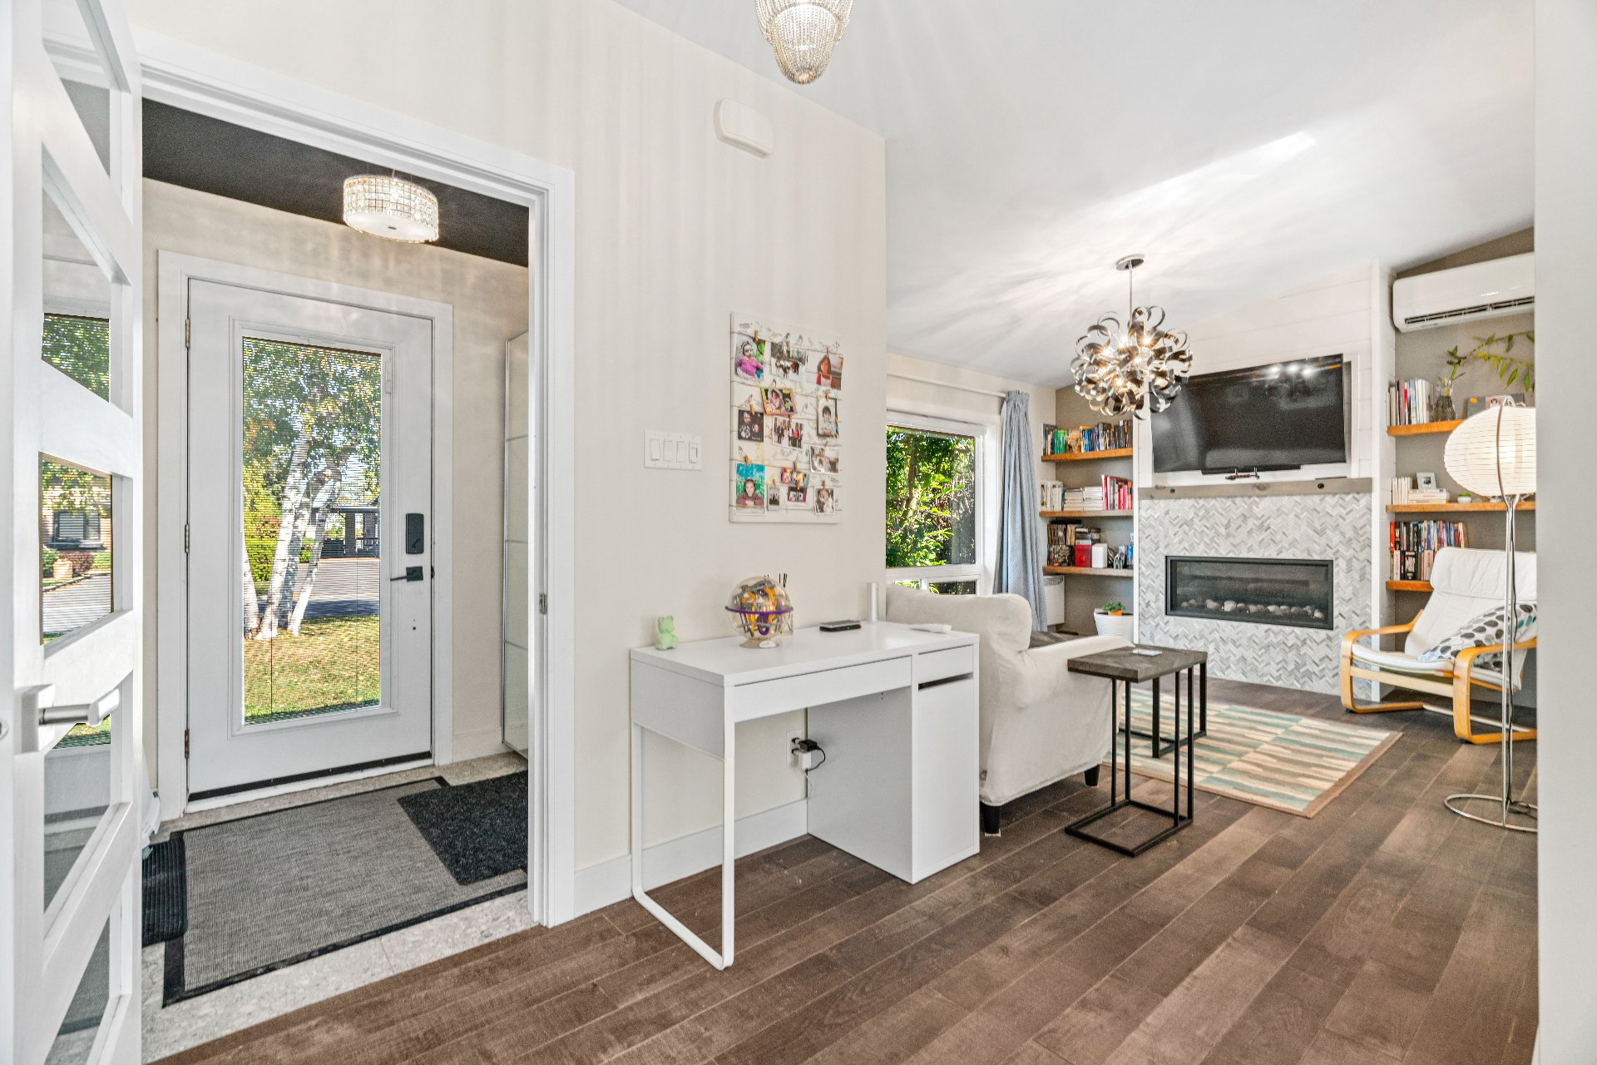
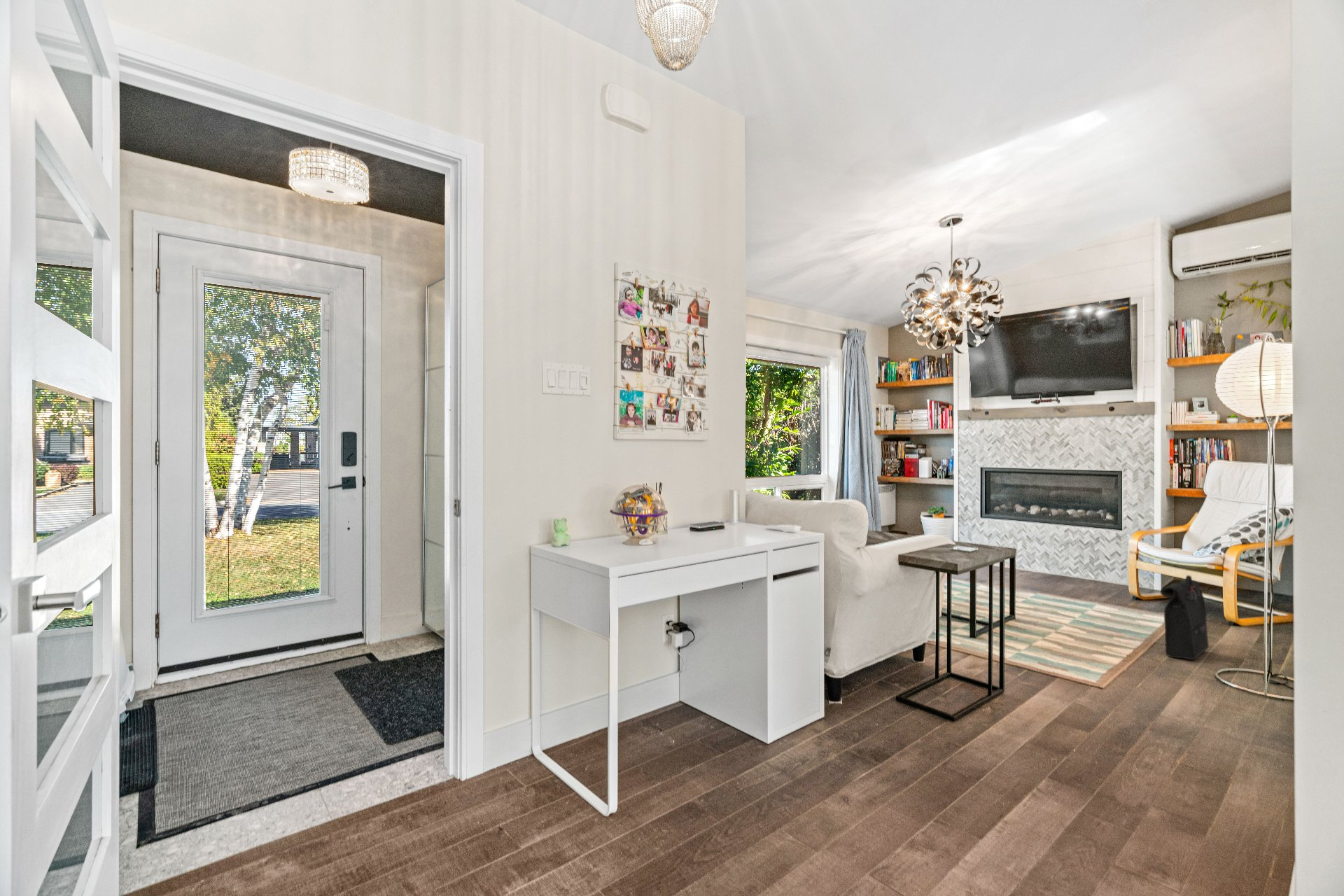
+ backpack (1185, 614)
